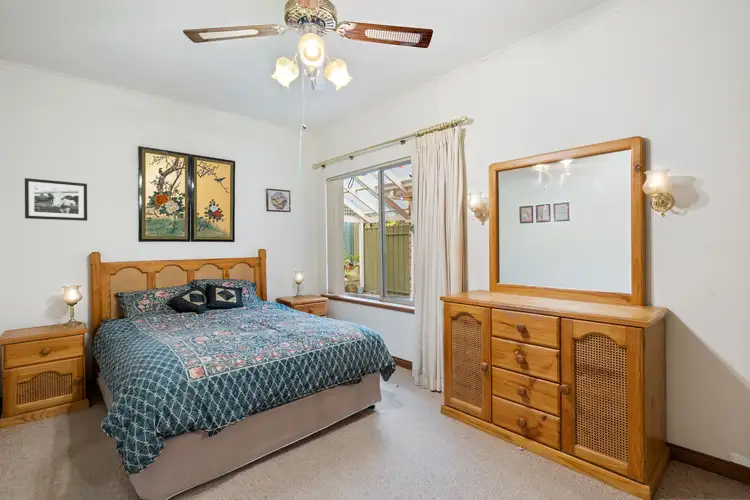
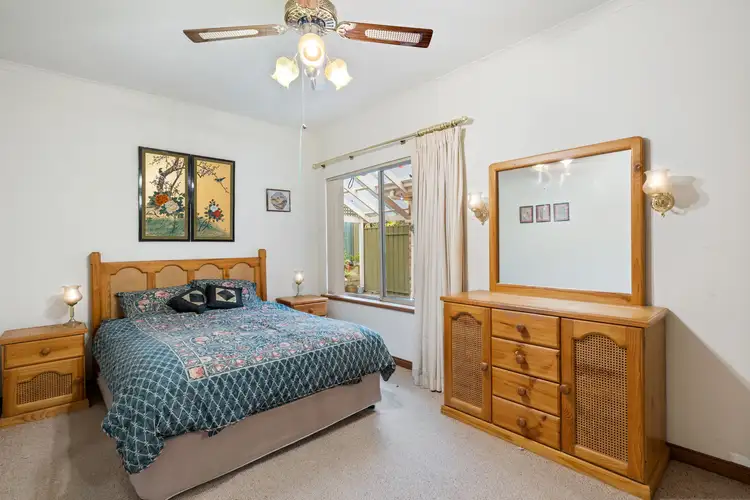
- picture frame (57, 200)
